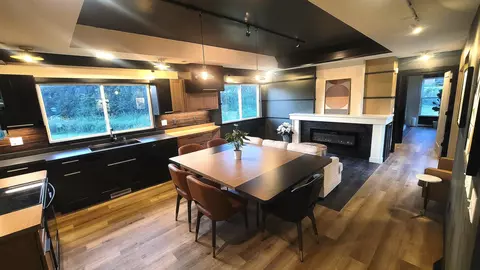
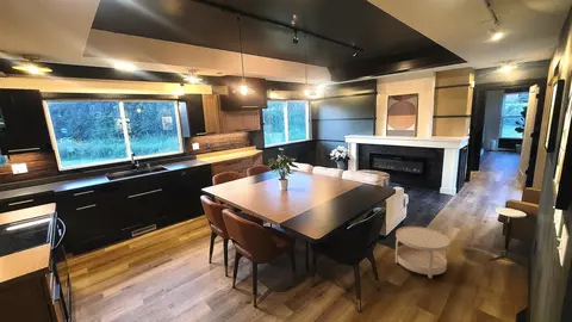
+ side table (421, 249)
